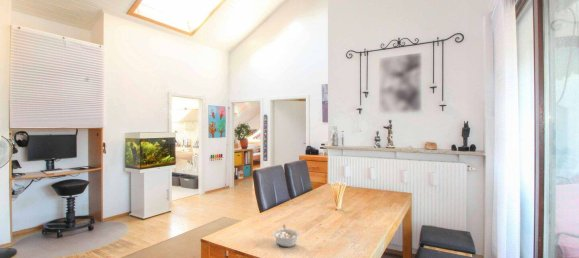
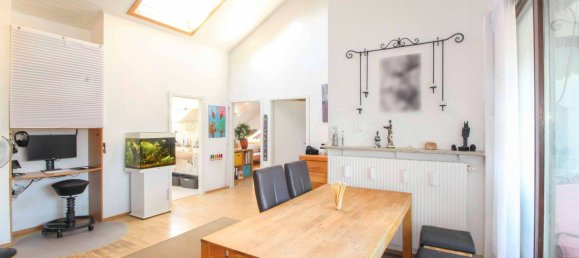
- legume (285, 236)
